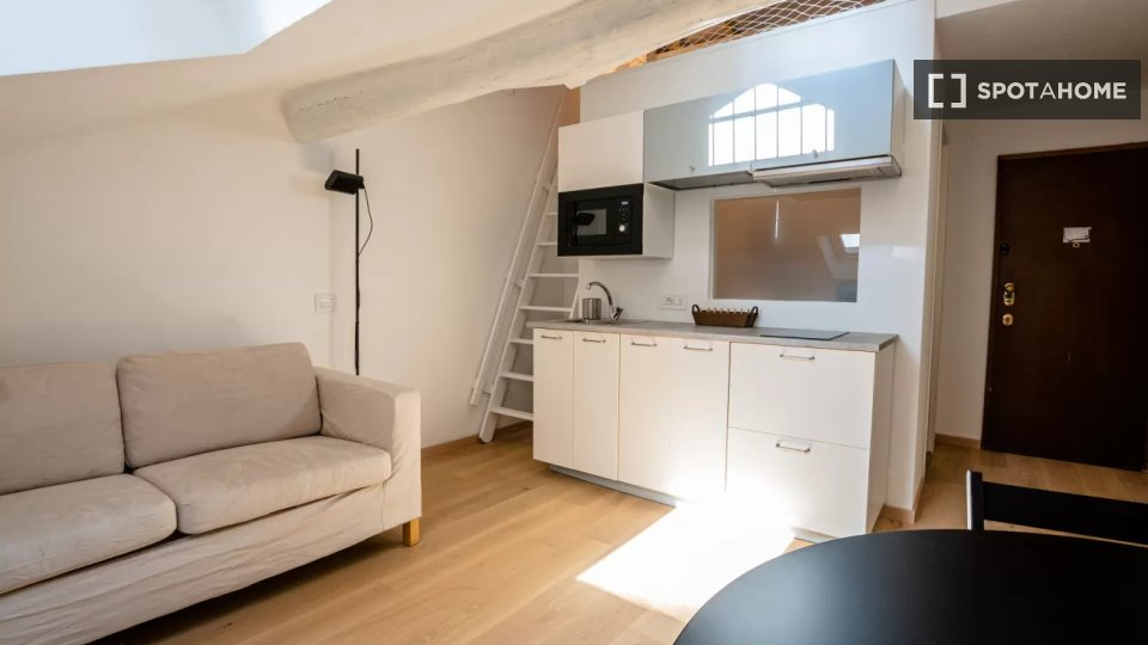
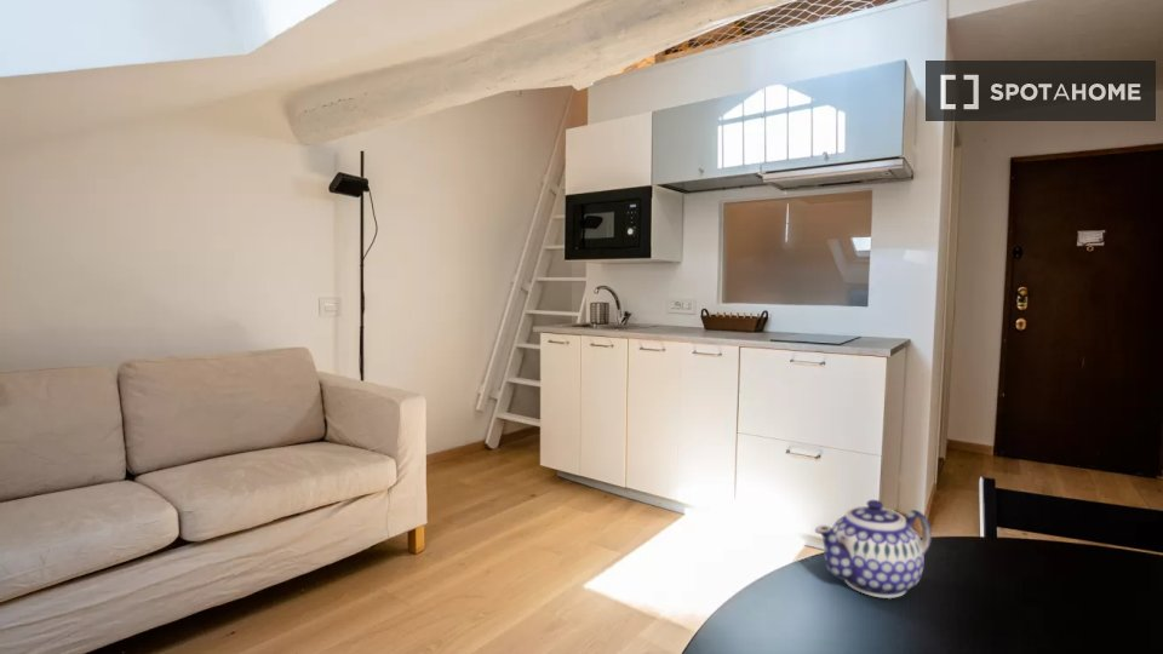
+ teapot (873, 543)
